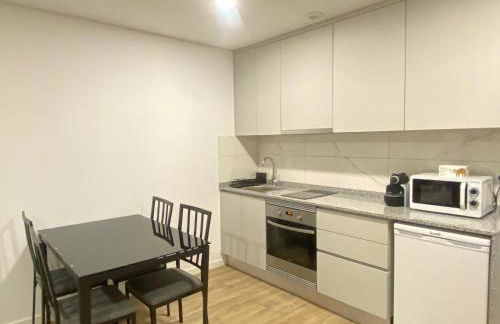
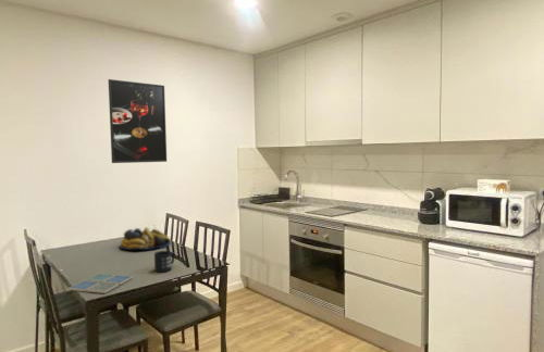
+ drink coaster (101, 282)
+ mug (165, 260)
+ fruit bowl (145, 236)
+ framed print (138, 123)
